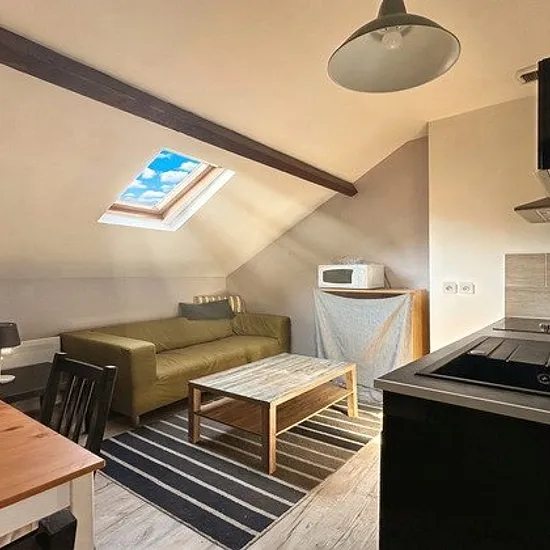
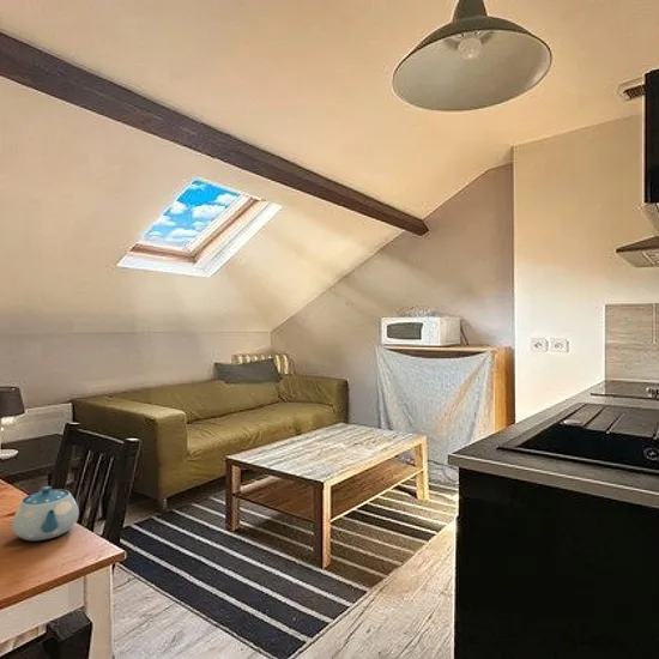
+ chinaware (46, 510)
